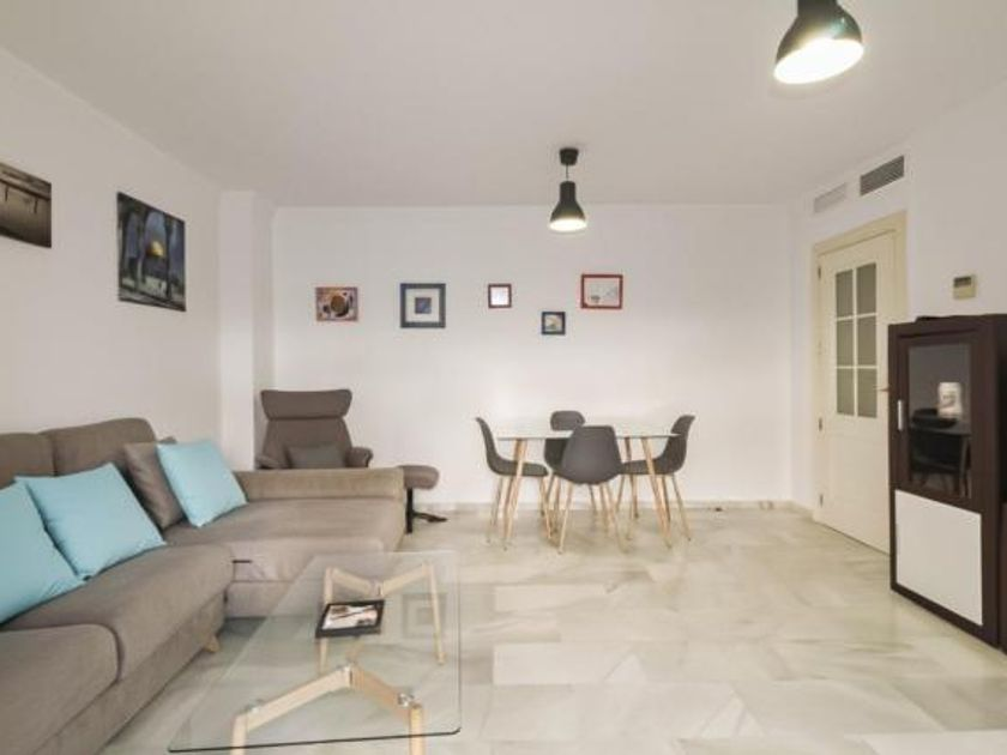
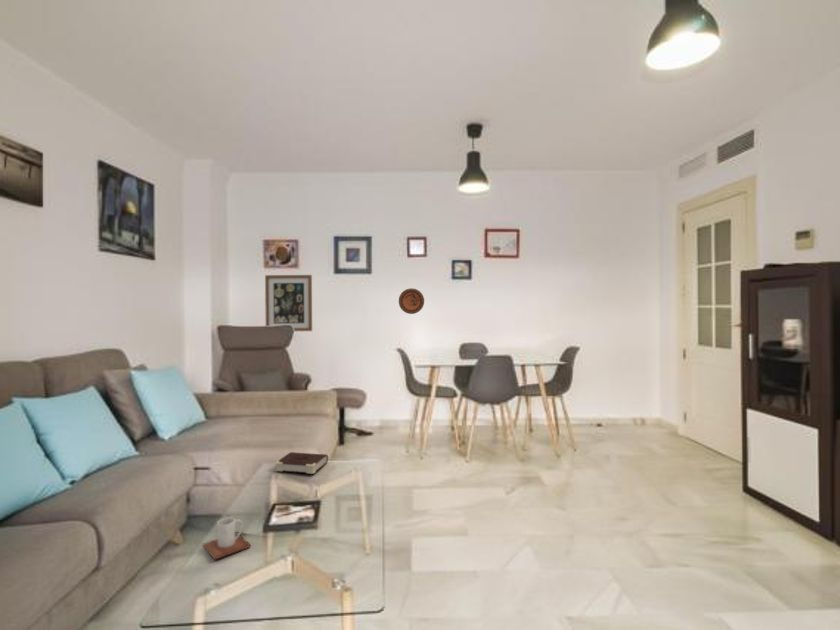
+ mug (226, 534)
+ book (302, 461)
+ wall art (288, 303)
+ decorative plate (411, 301)
